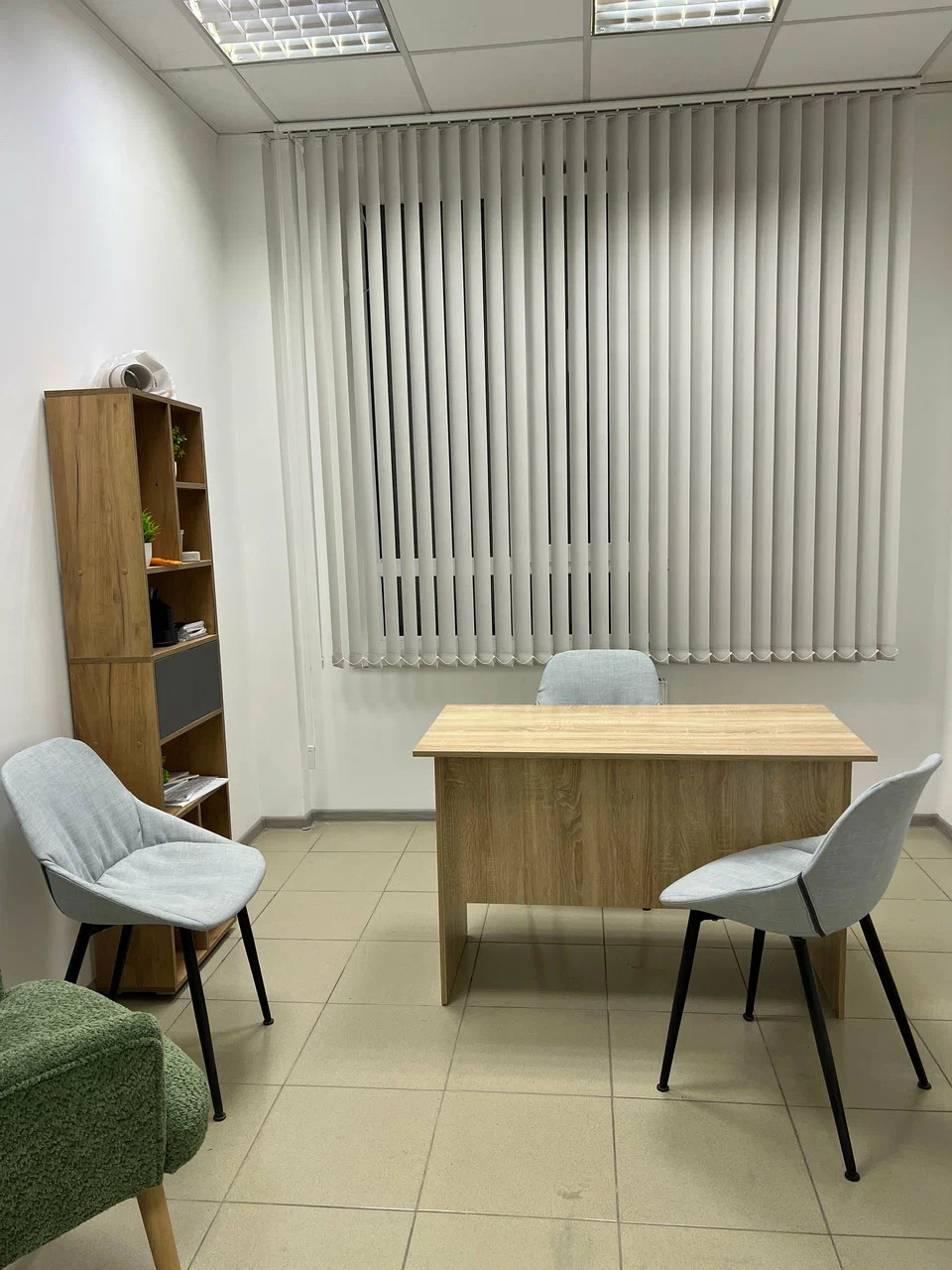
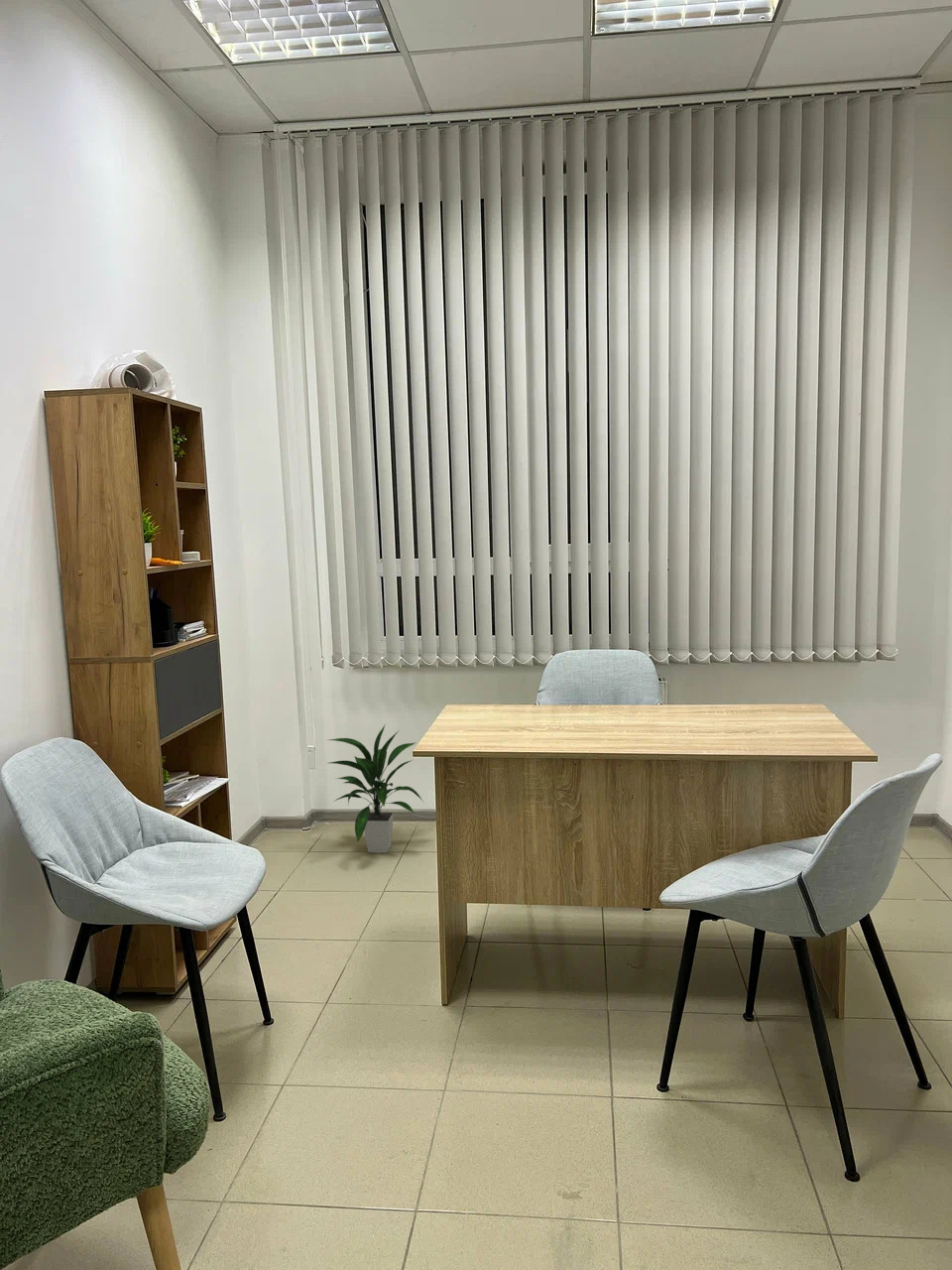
+ indoor plant (373, 789)
